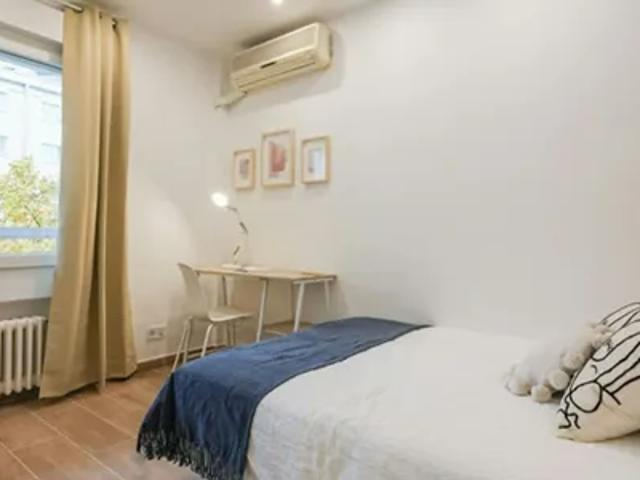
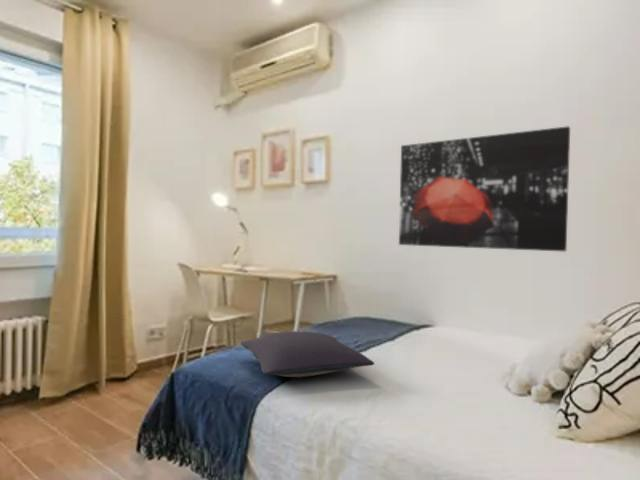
+ pillow (302, 352)
+ wall art (474, 192)
